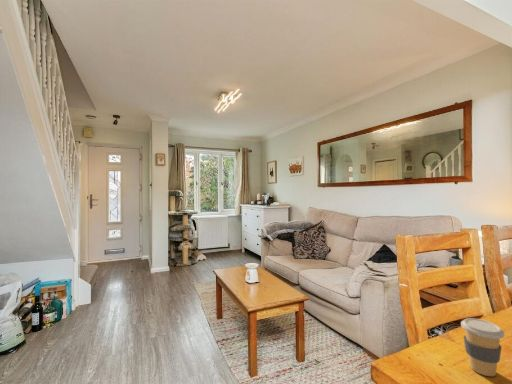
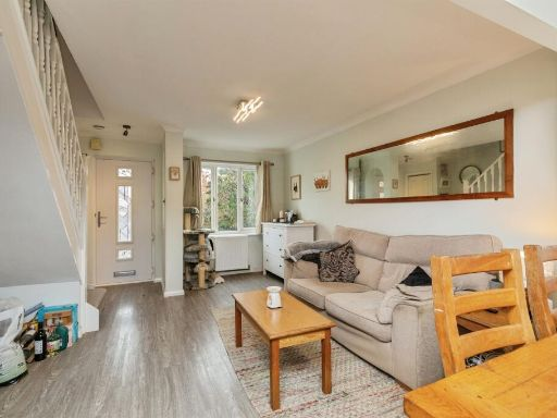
- coffee cup (482, 347)
